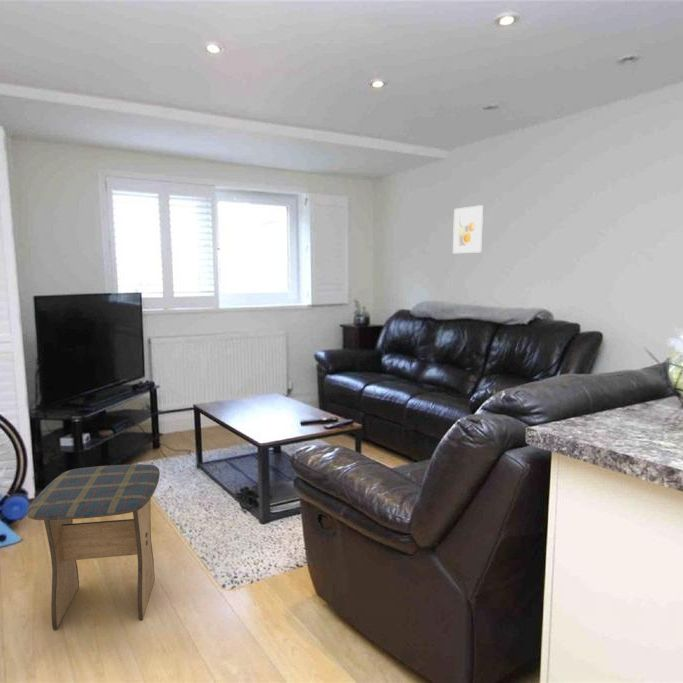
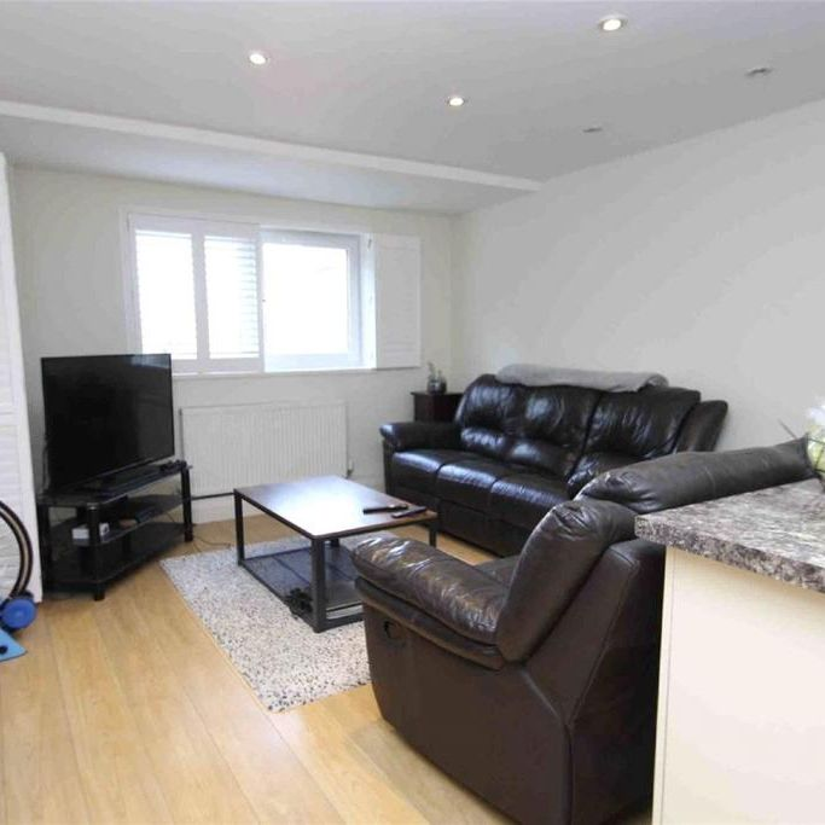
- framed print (467, 230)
- stool (103, 544)
